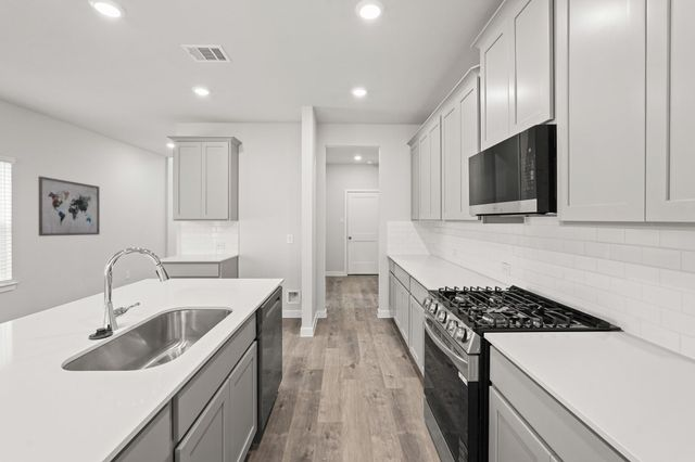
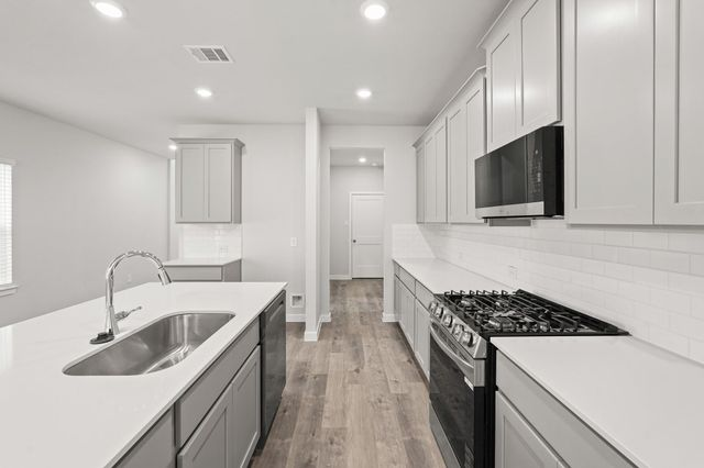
- wall art (72, 208)
